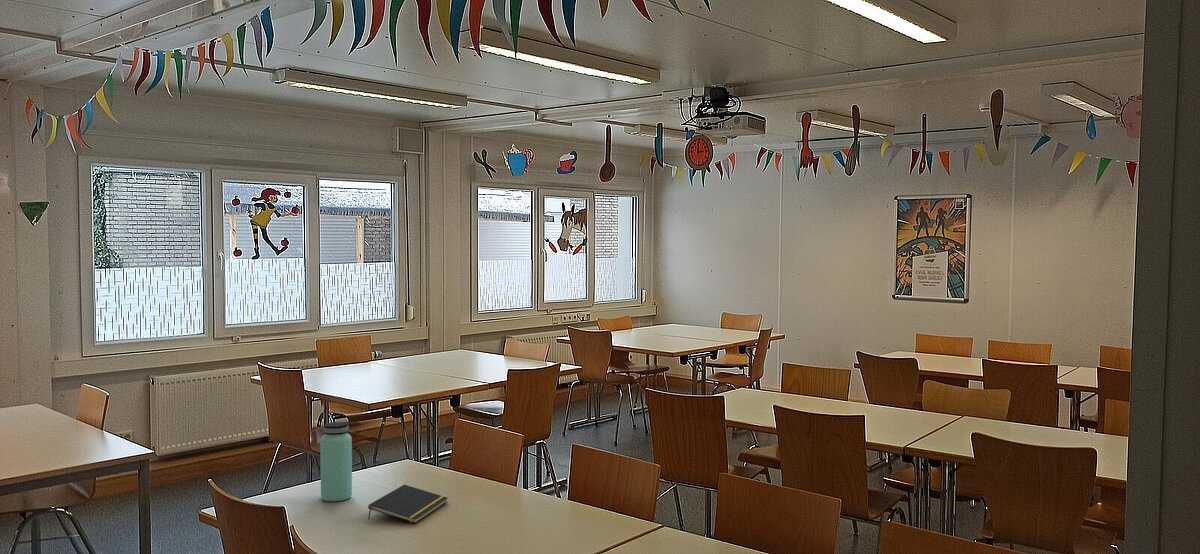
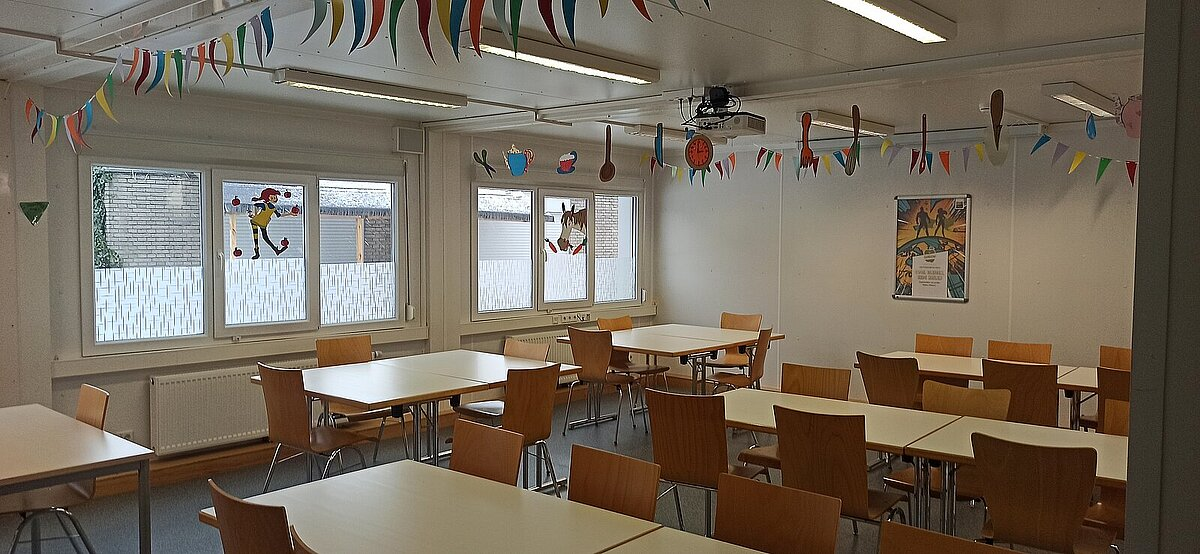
- notepad (409, 503)
- bottle (336, 460)
